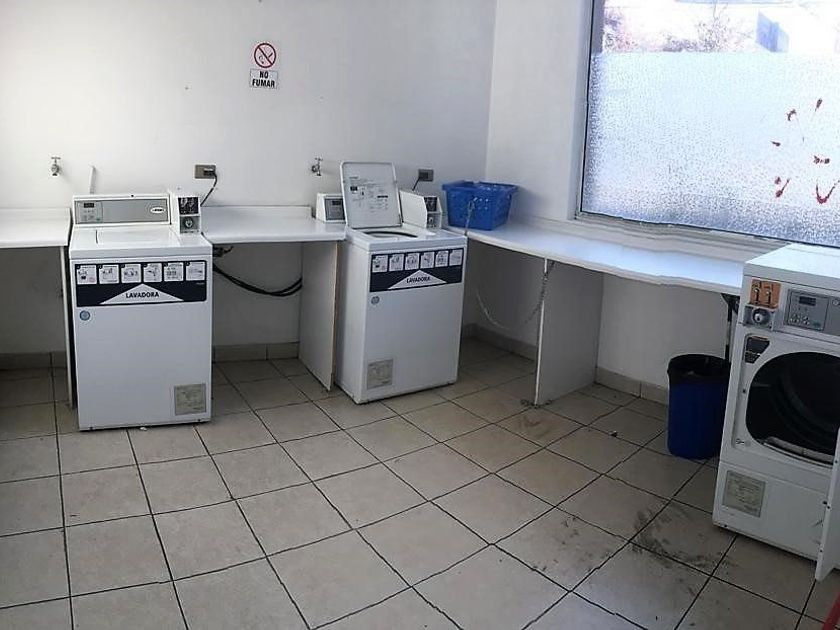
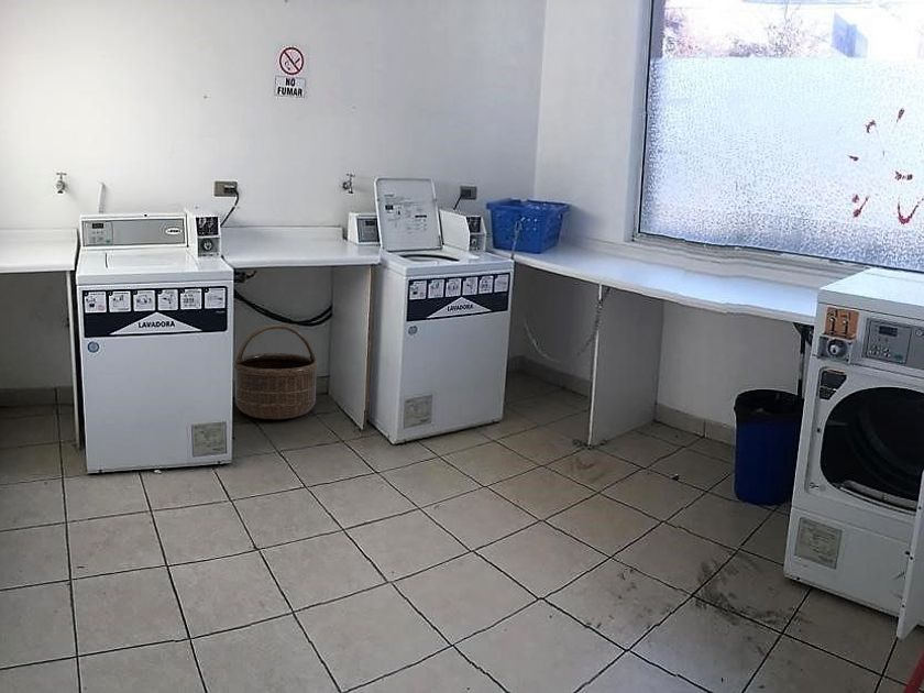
+ basket (275, 367)
